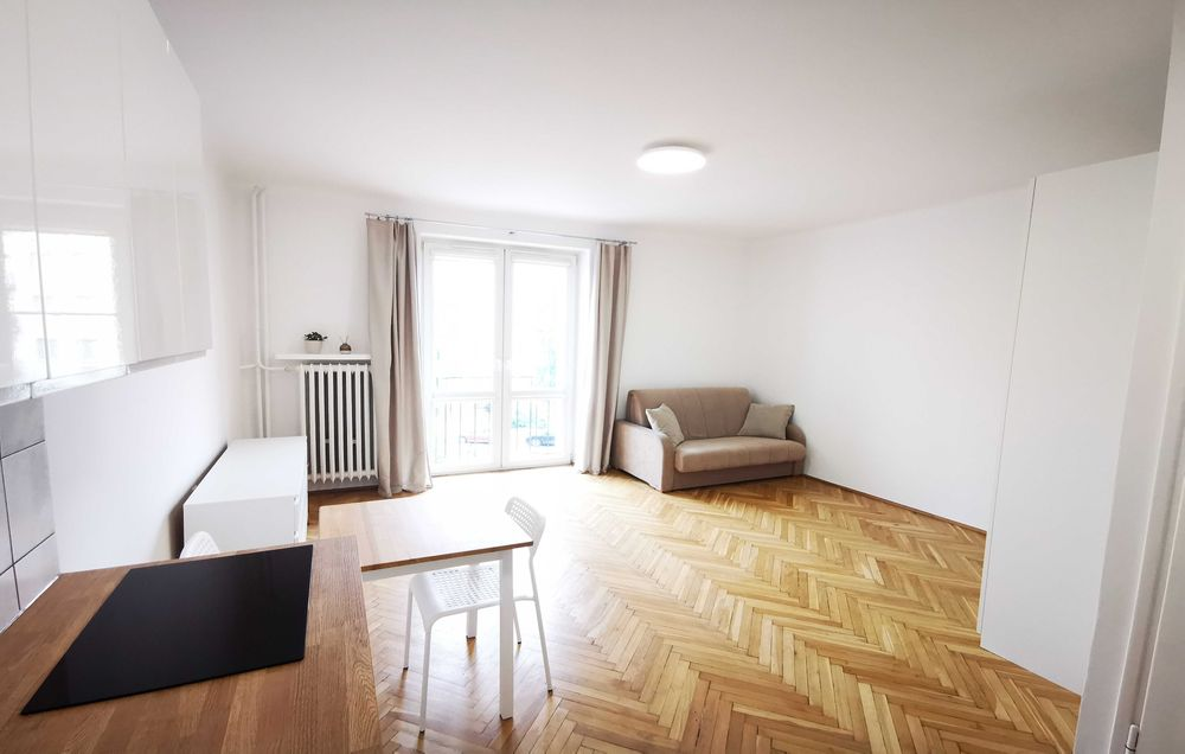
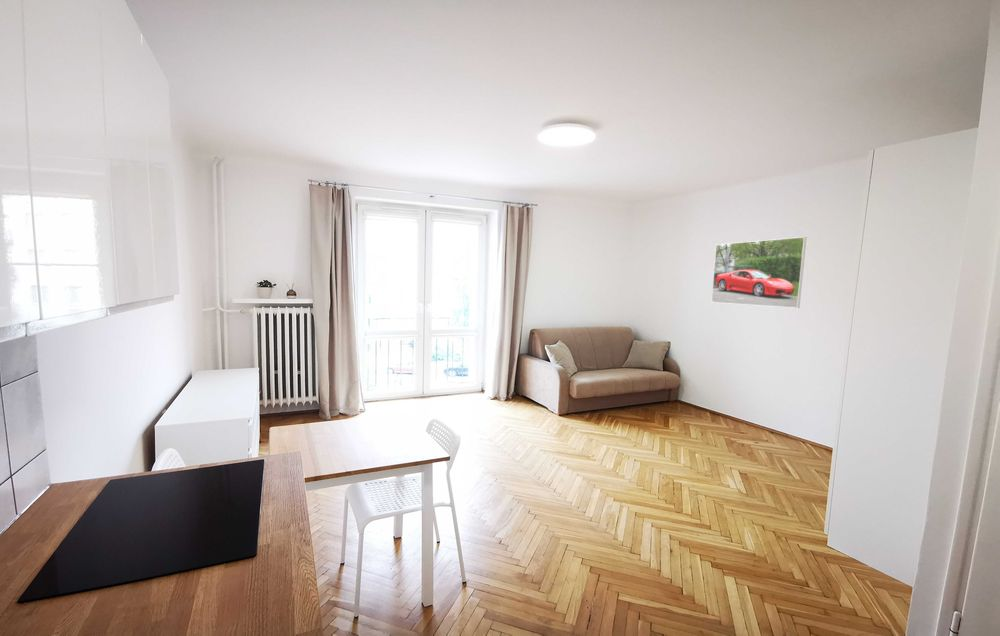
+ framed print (753, 273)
